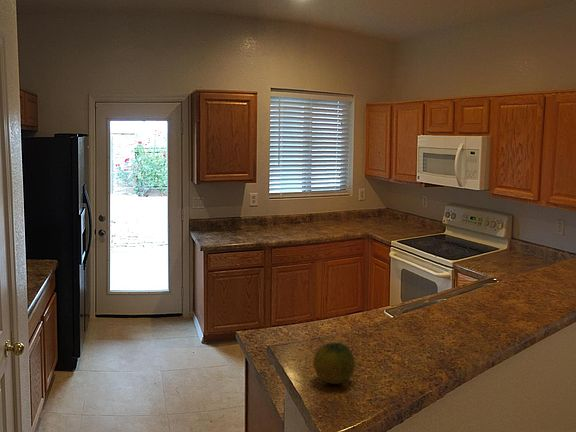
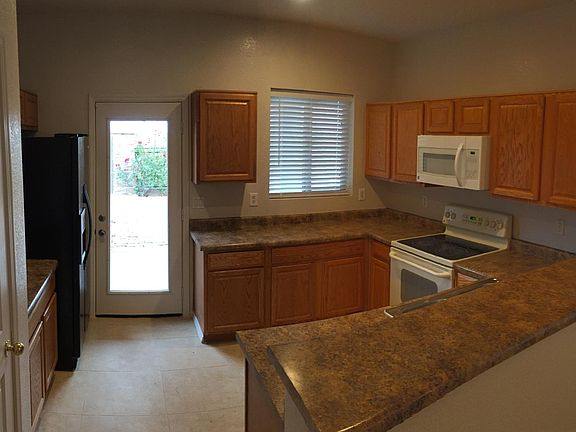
- fruit (334, 363)
